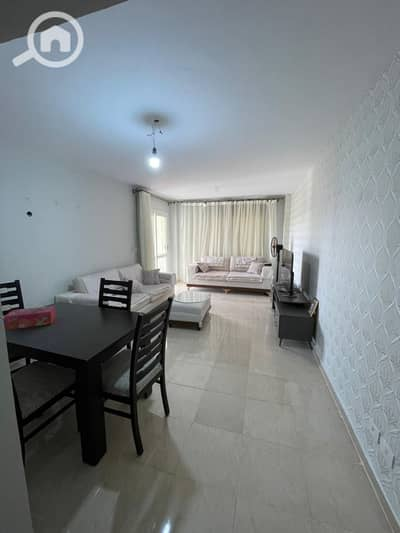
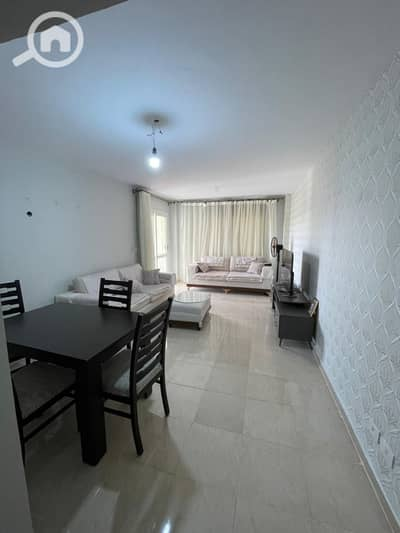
- tissue box (31, 317)
